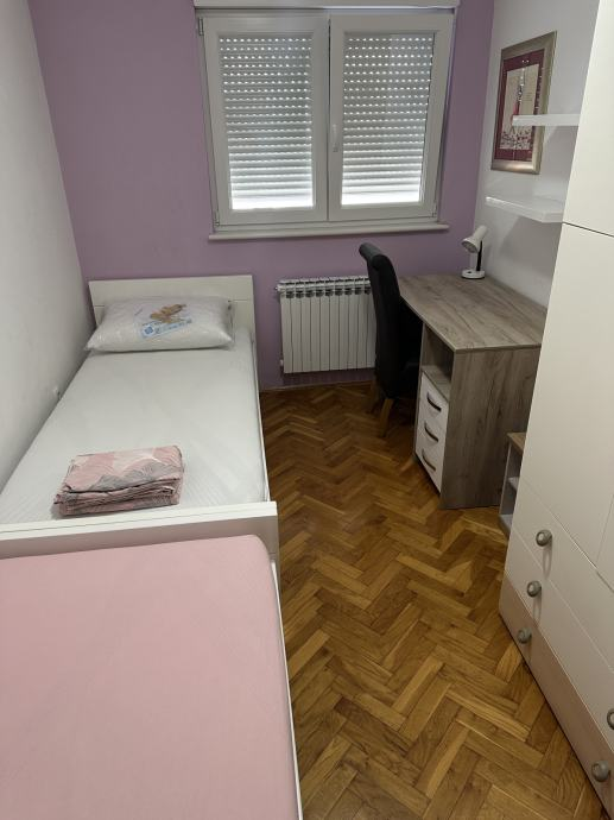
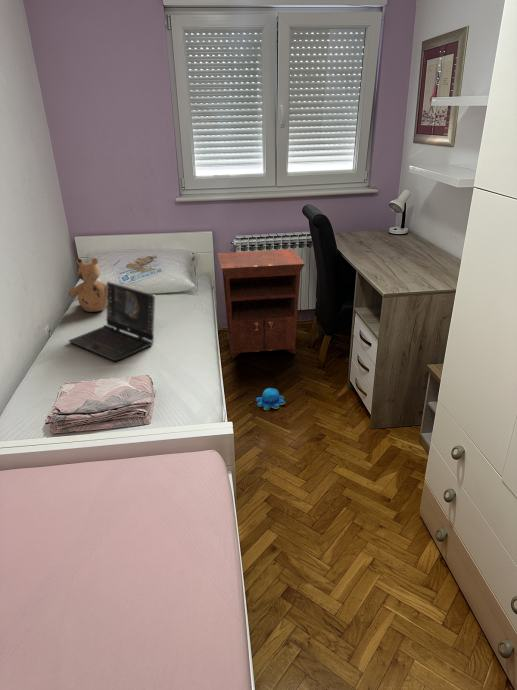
+ teddy bear (92, 282)
+ plush toy (270, 396)
+ laptop (111, 319)
+ nightstand (260, 304)
